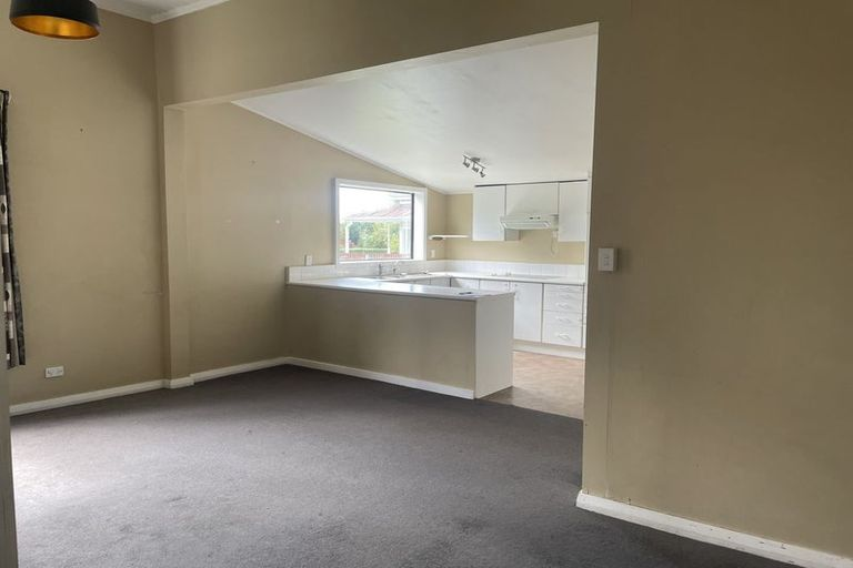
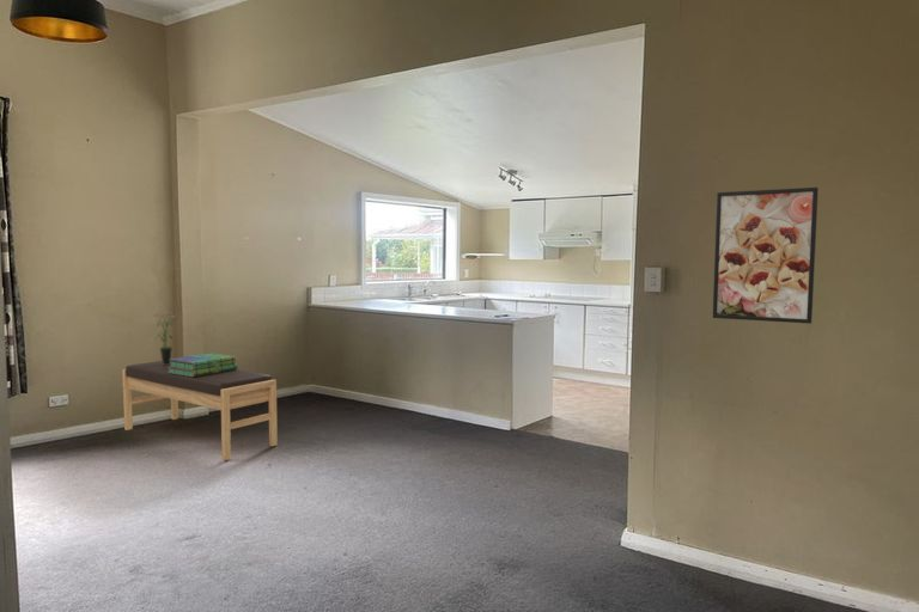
+ stack of books (202, 363)
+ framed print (762, 256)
+ potted plant (164, 339)
+ bench (196, 403)
